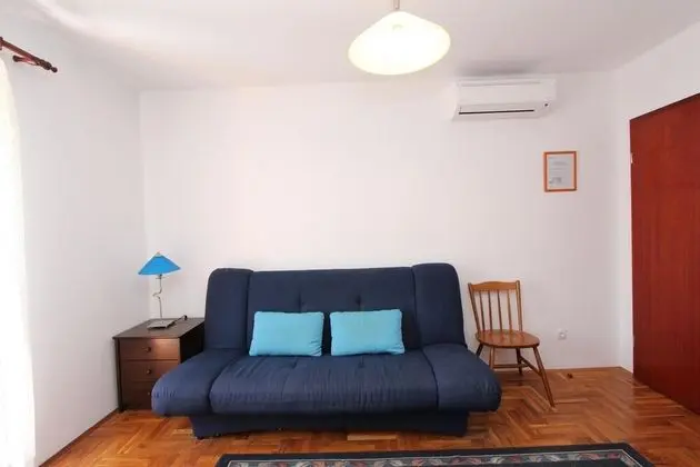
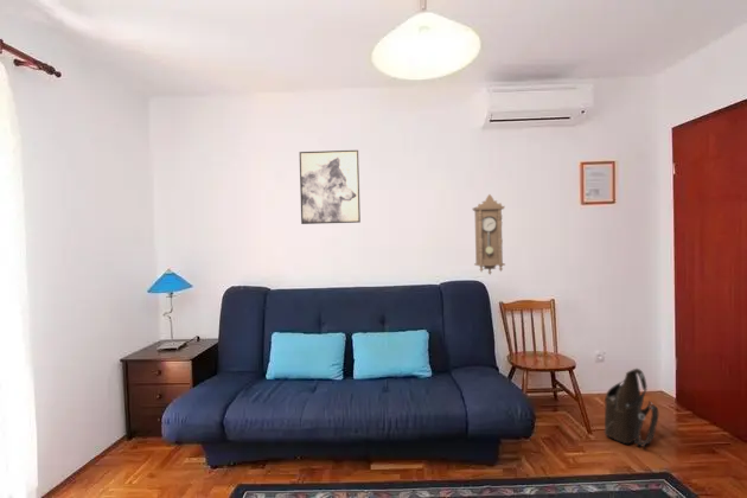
+ pendulum clock (489, 235)
+ wall art (330, 186)
+ shoulder bag (628, 402)
